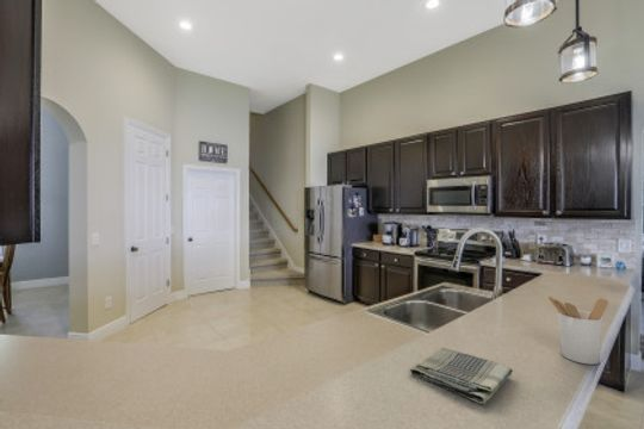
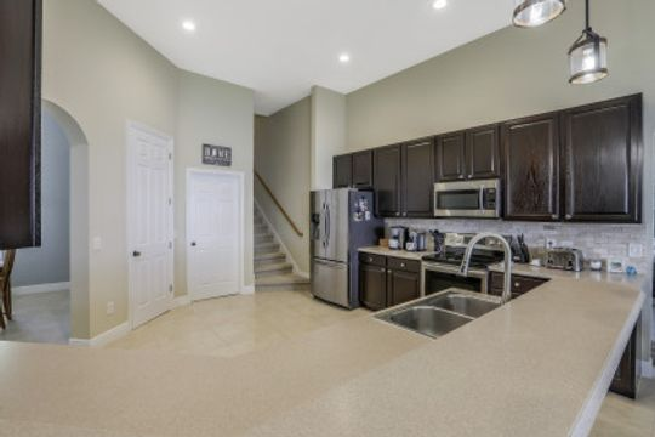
- dish towel (460, 368)
- utensil holder (574, 327)
